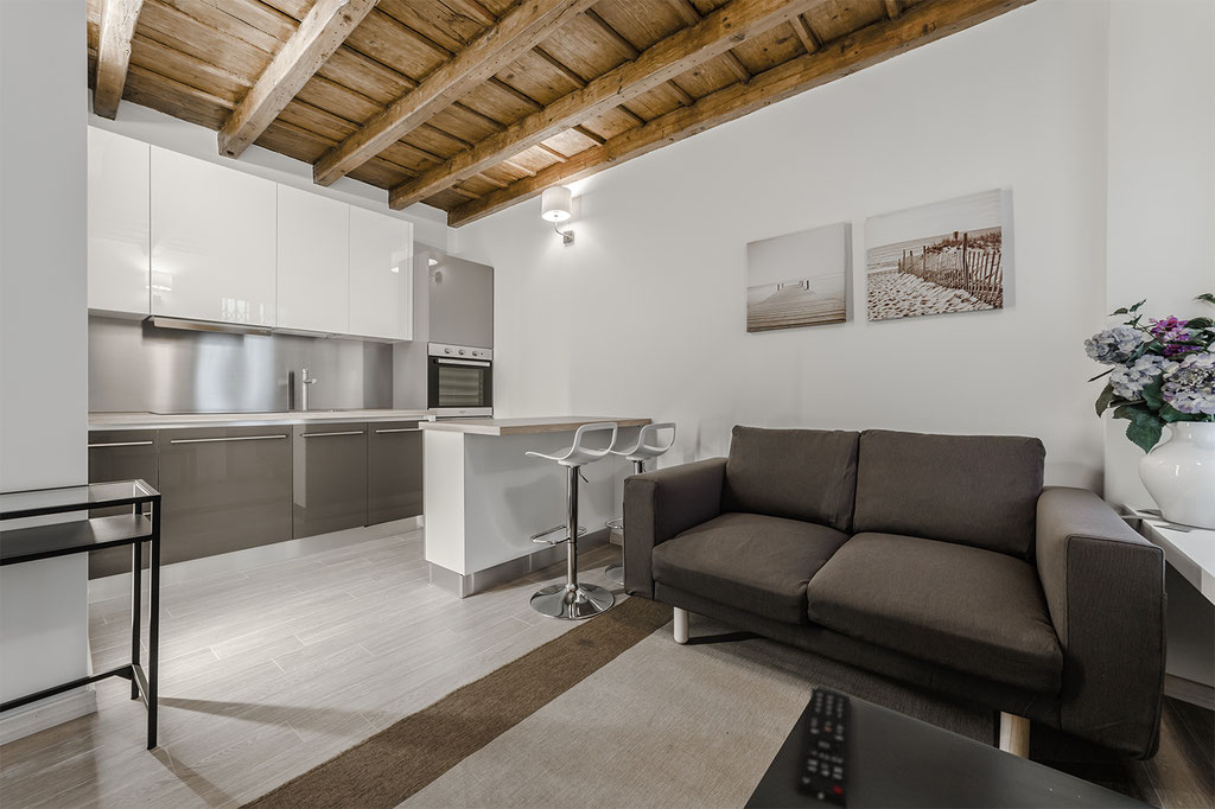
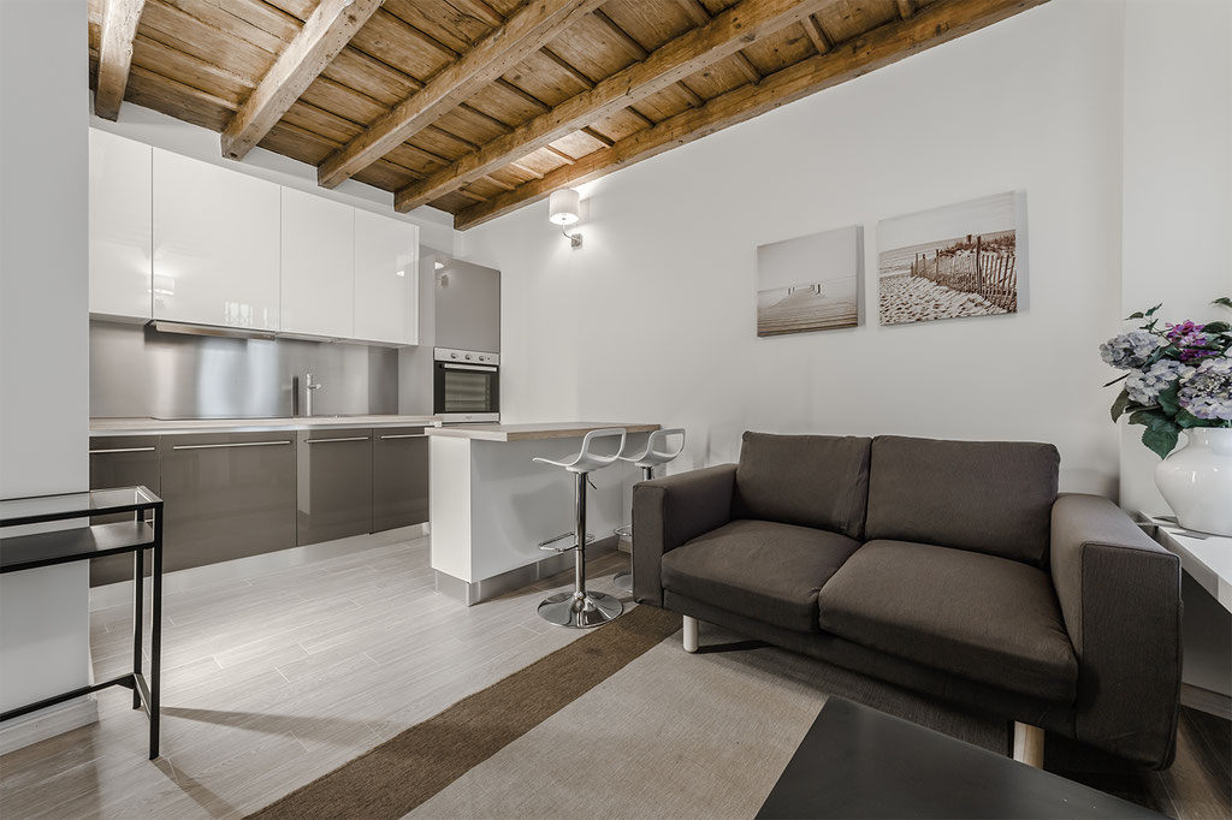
- remote control (826, 738)
